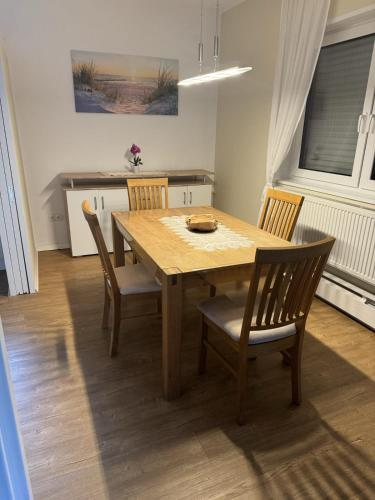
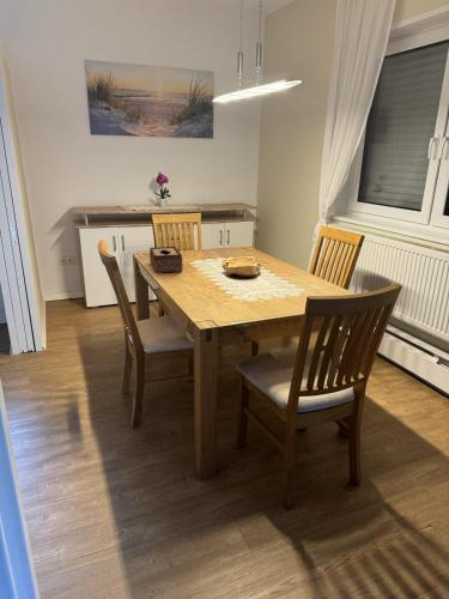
+ tissue box (165, 259)
